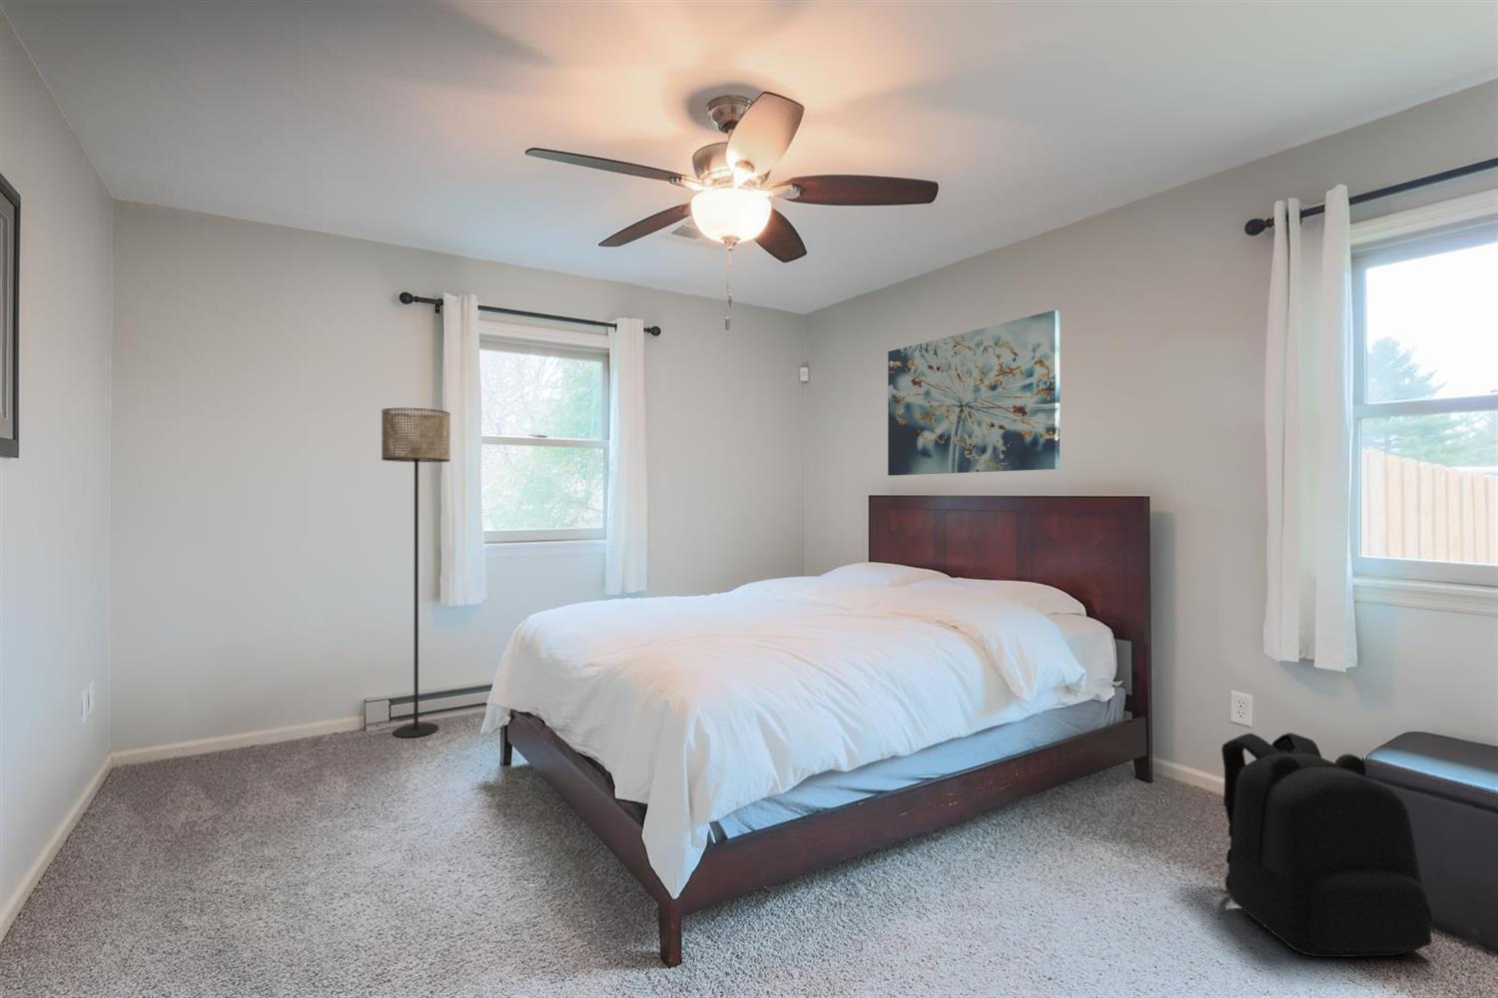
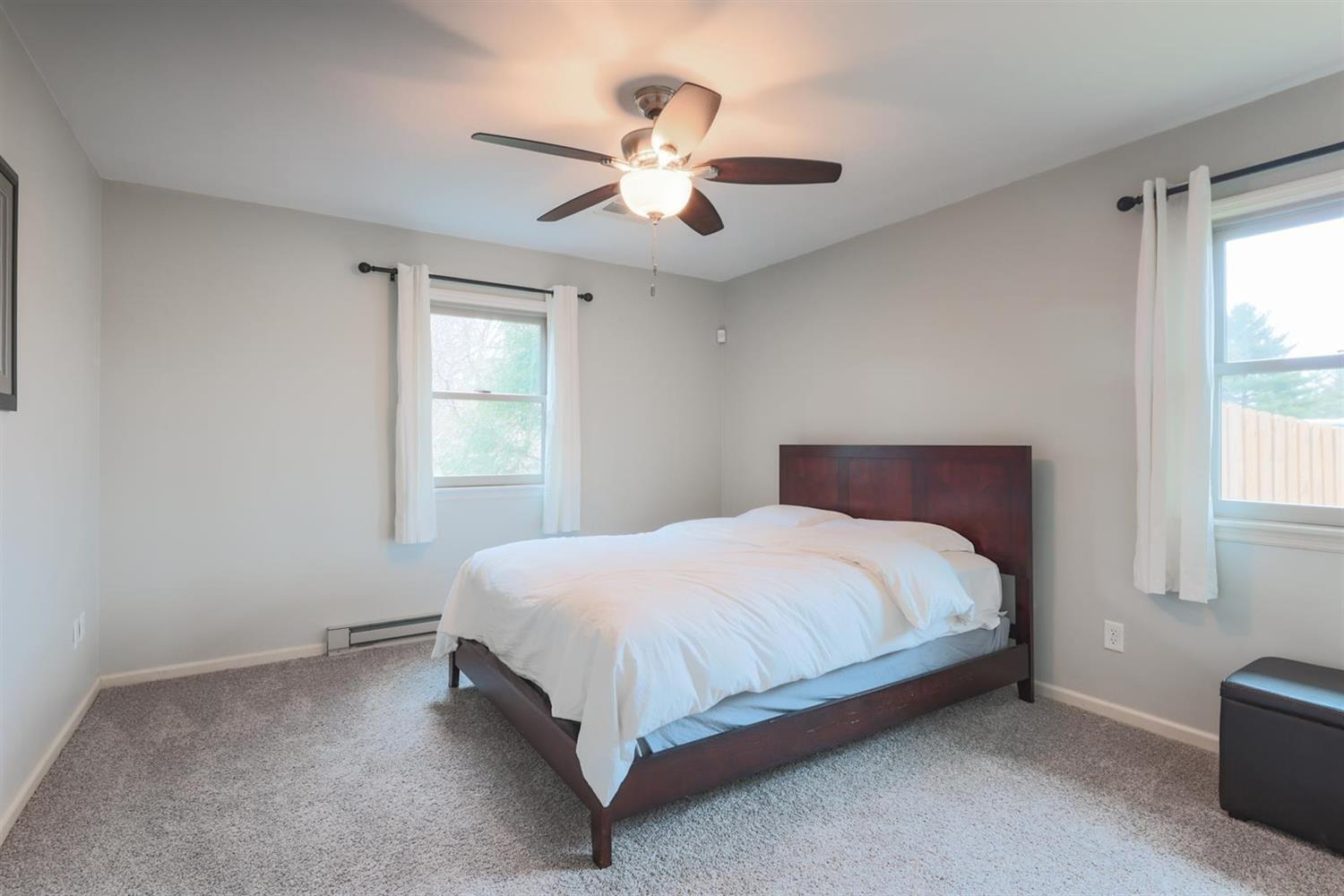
- wall art (963, 403)
- floor lamp (416, 571)
- backpack (1309, 835)
